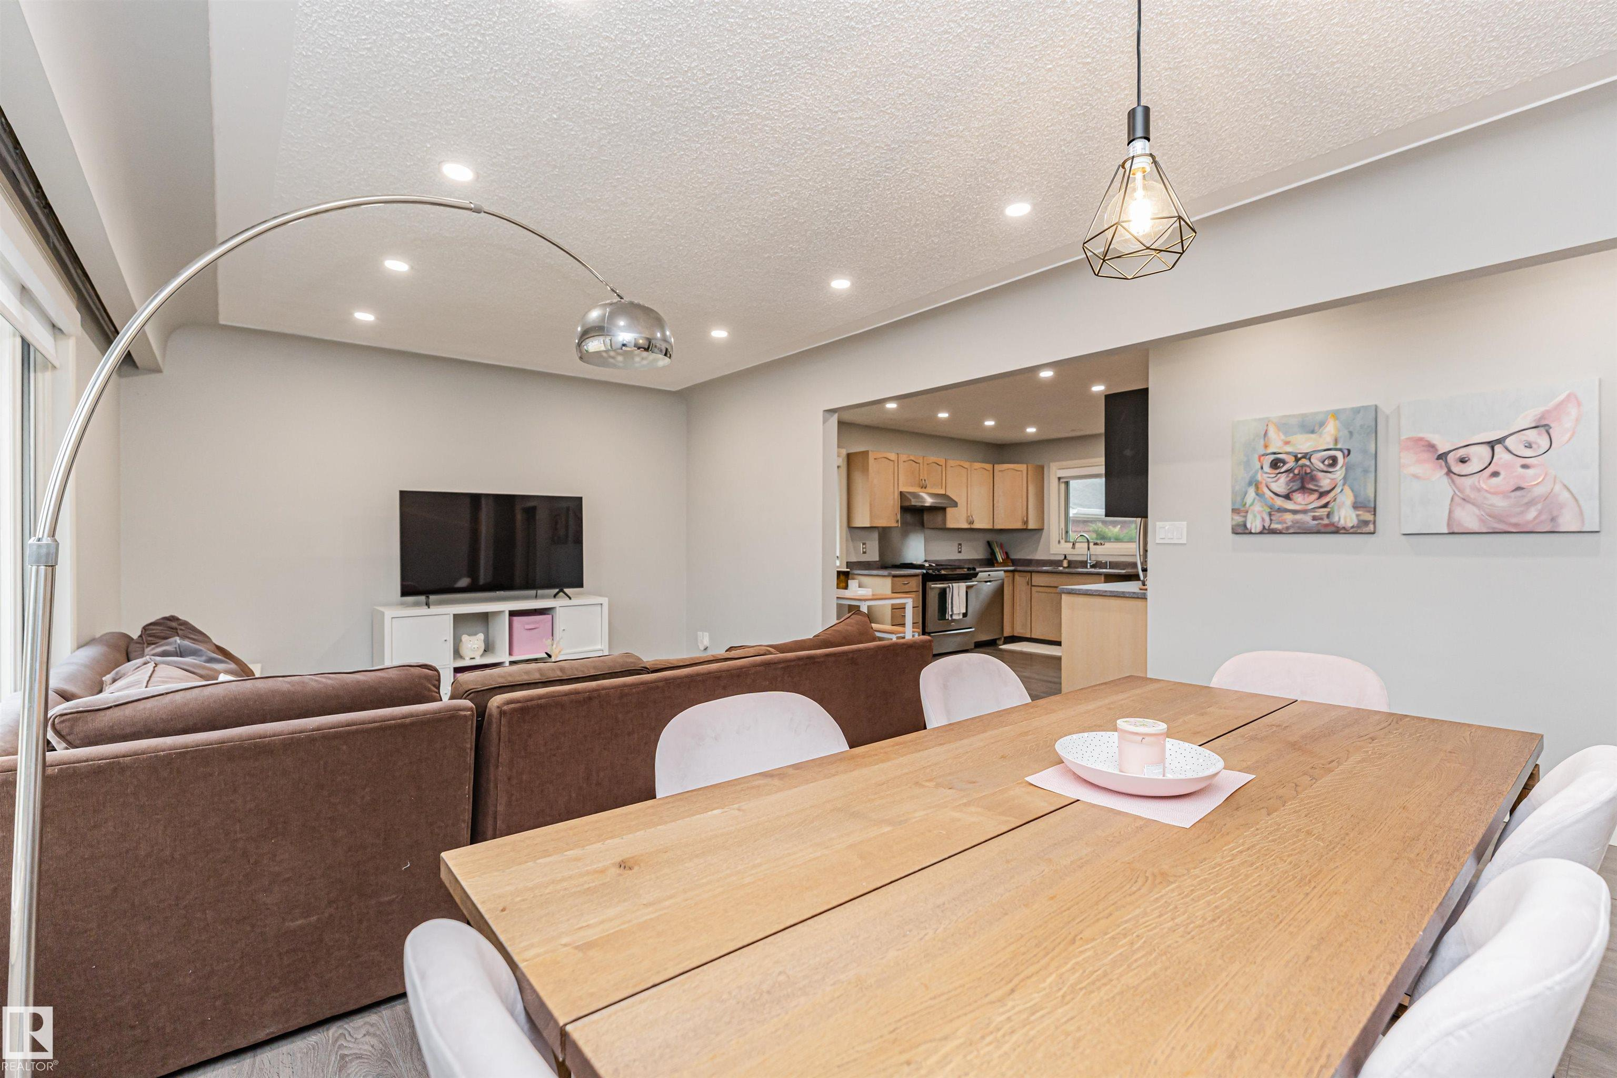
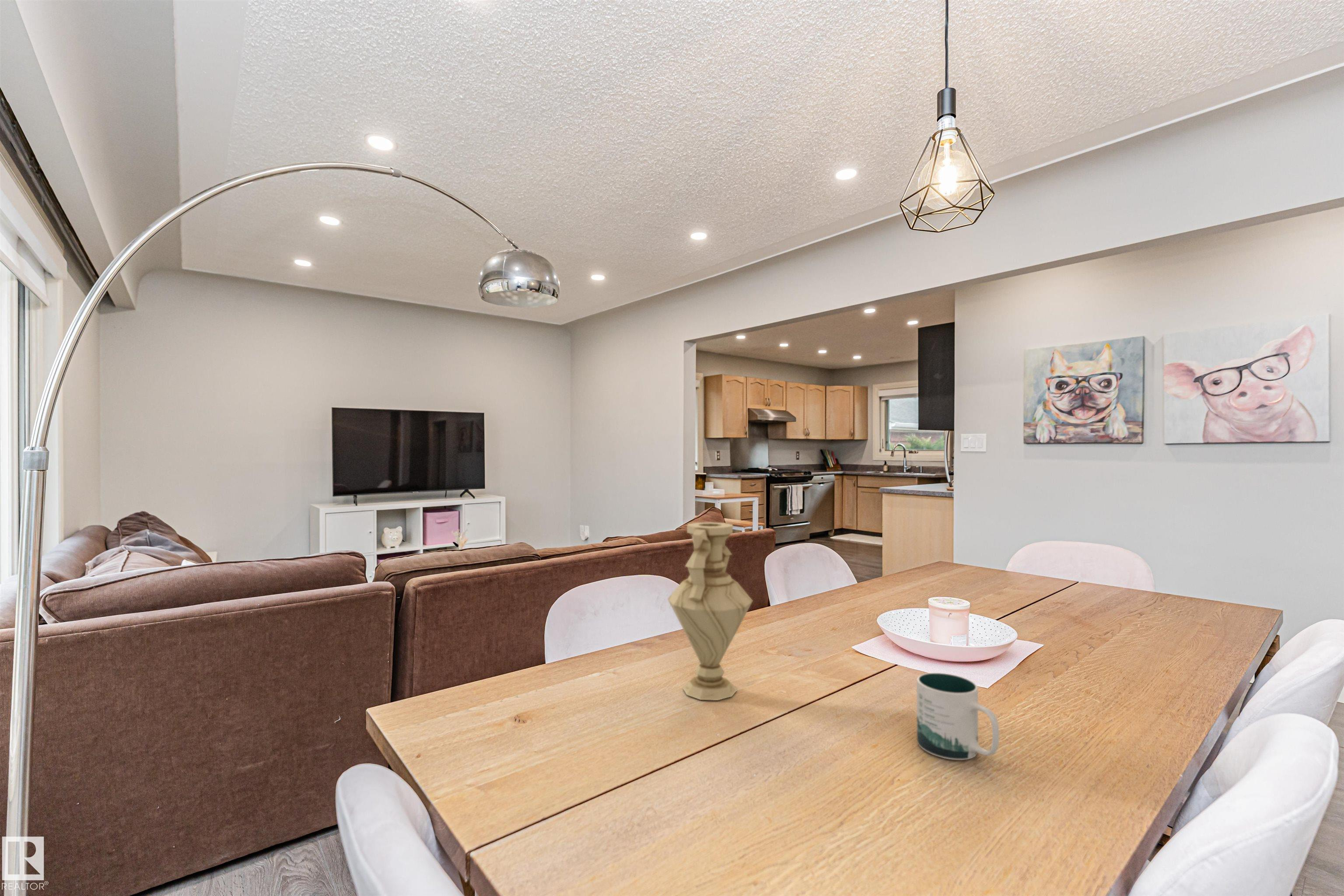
+ mug (958, 720)
+ vase (710, 607)
